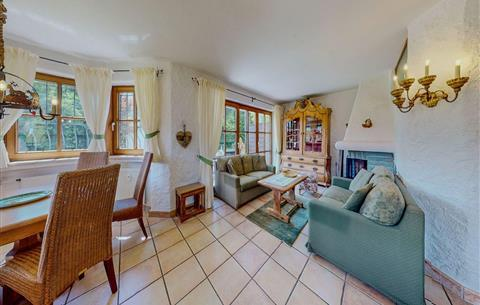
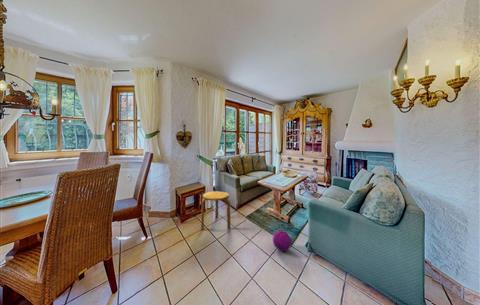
+ ball (281, 240)
+ stool (216, 209)
